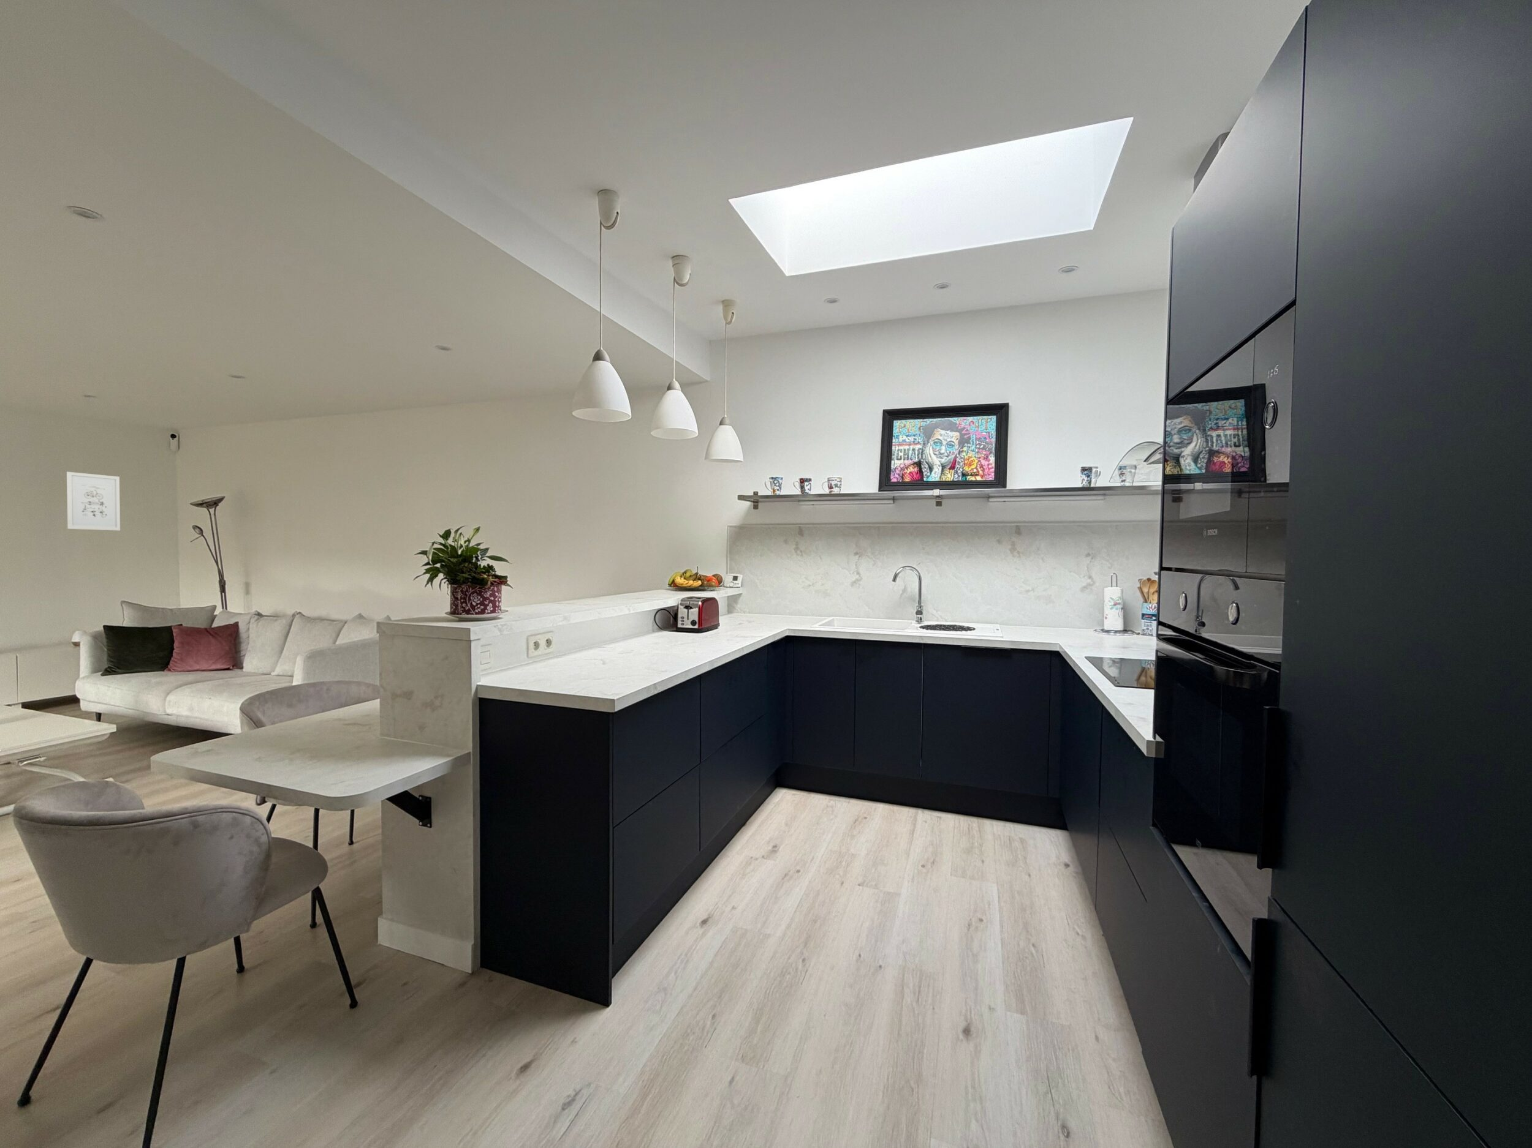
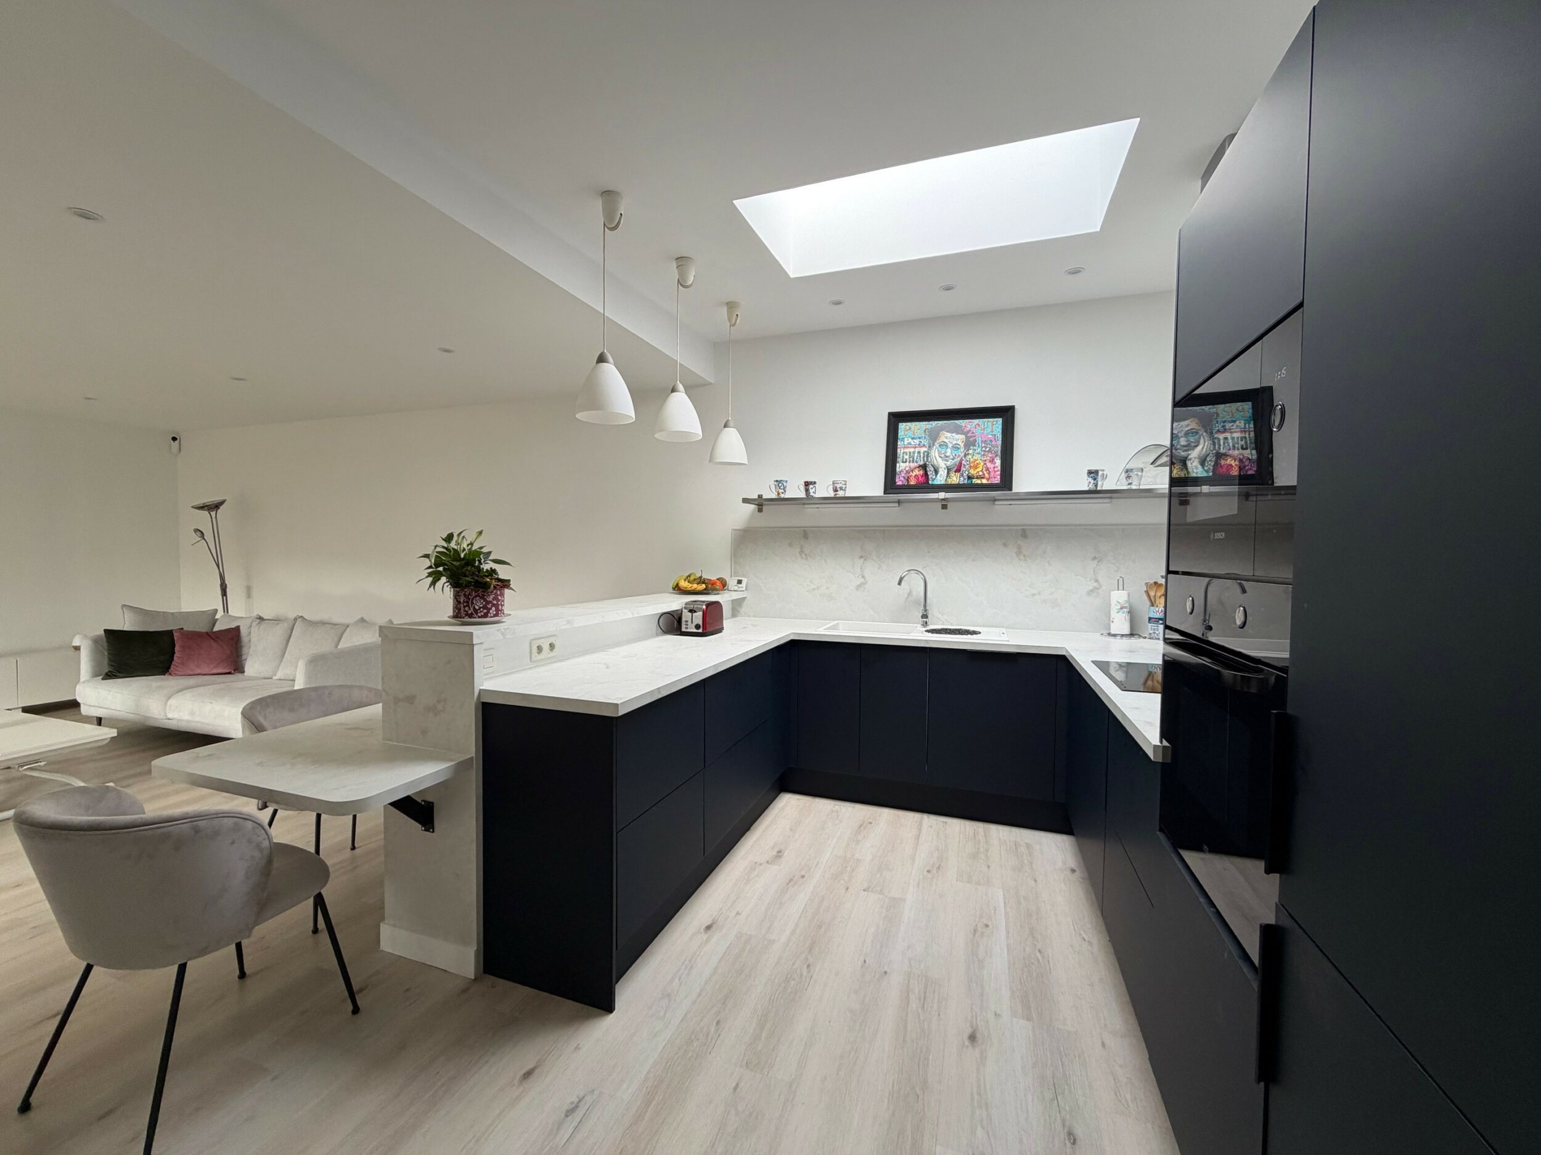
- wall art (94, 502)
